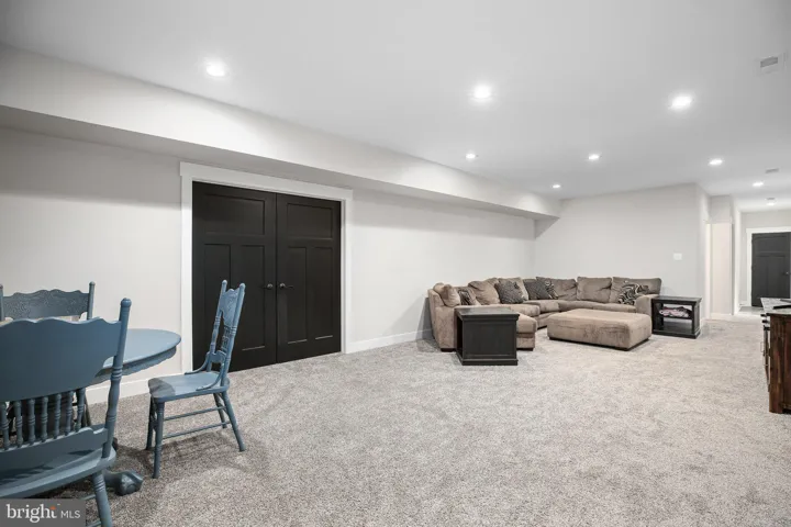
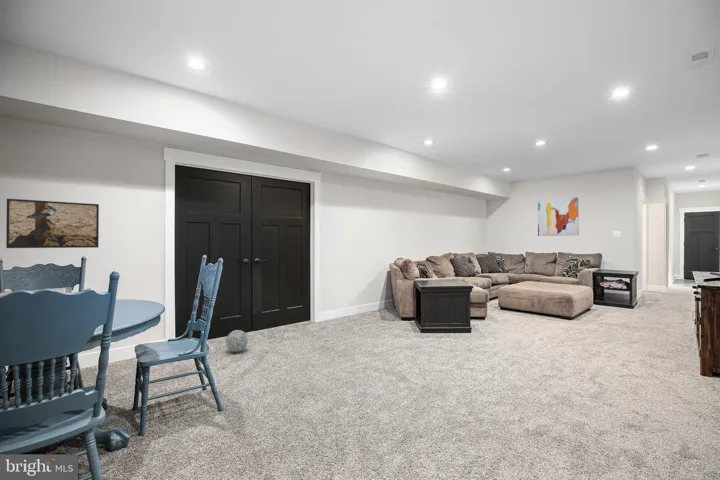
+ ball (236, 340)
+ wall art (557, 217)
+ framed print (55, 224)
